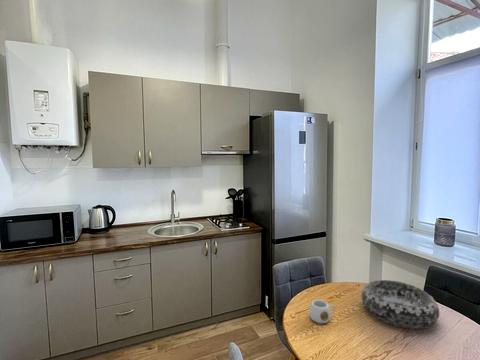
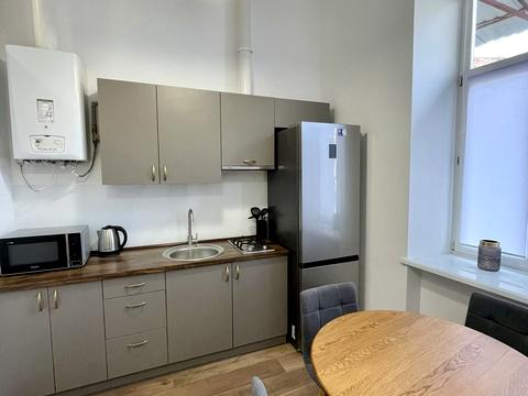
- decorative bowl (397, 302)
- mug (322, 310)
